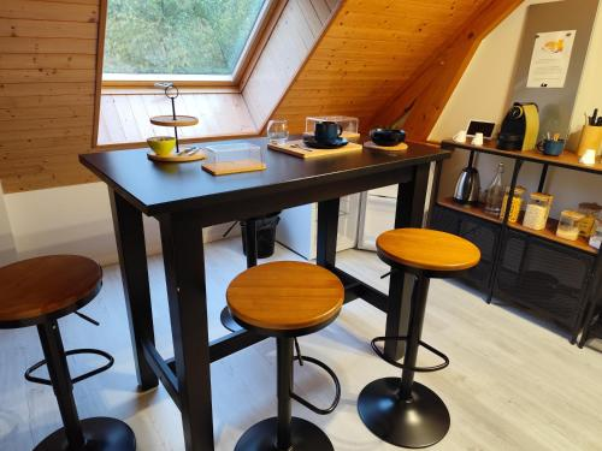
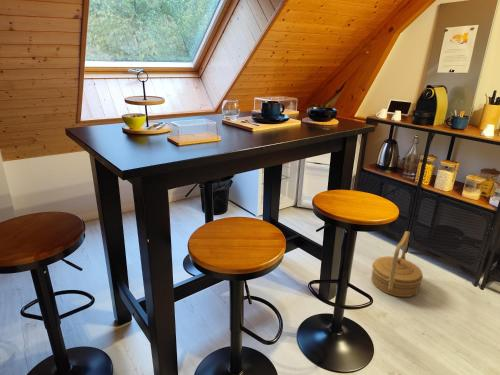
+ basket (398, 261)
